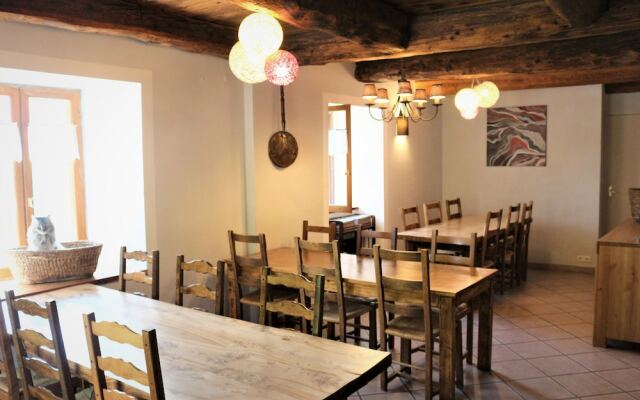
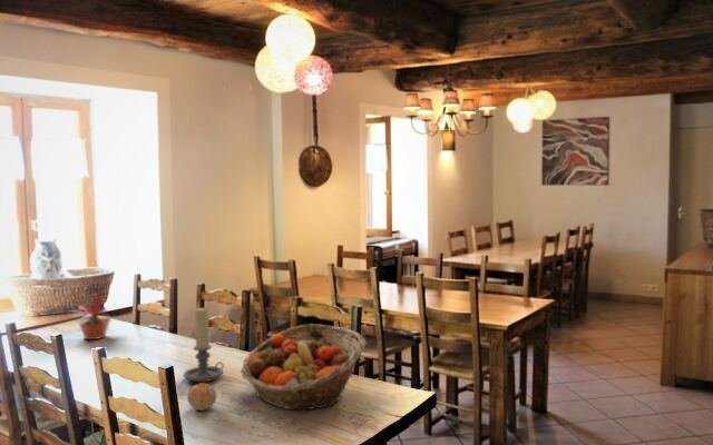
+ candle holder (205, 342)
+ fruit (202, 396)
+ fruit basket (302, 364)
+ potted plant (94, 315)
